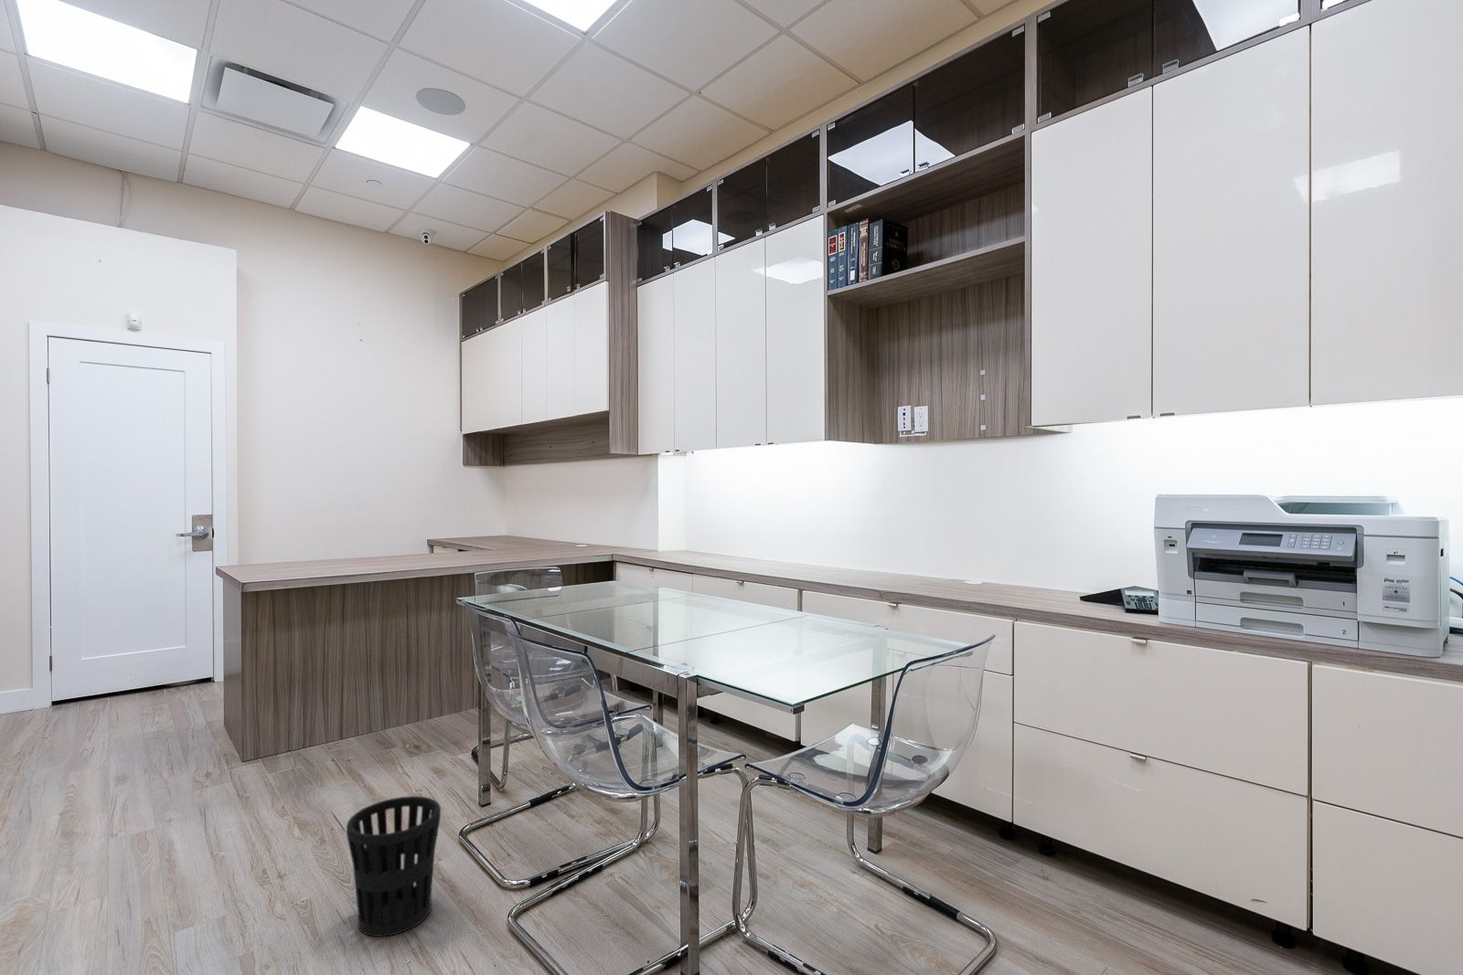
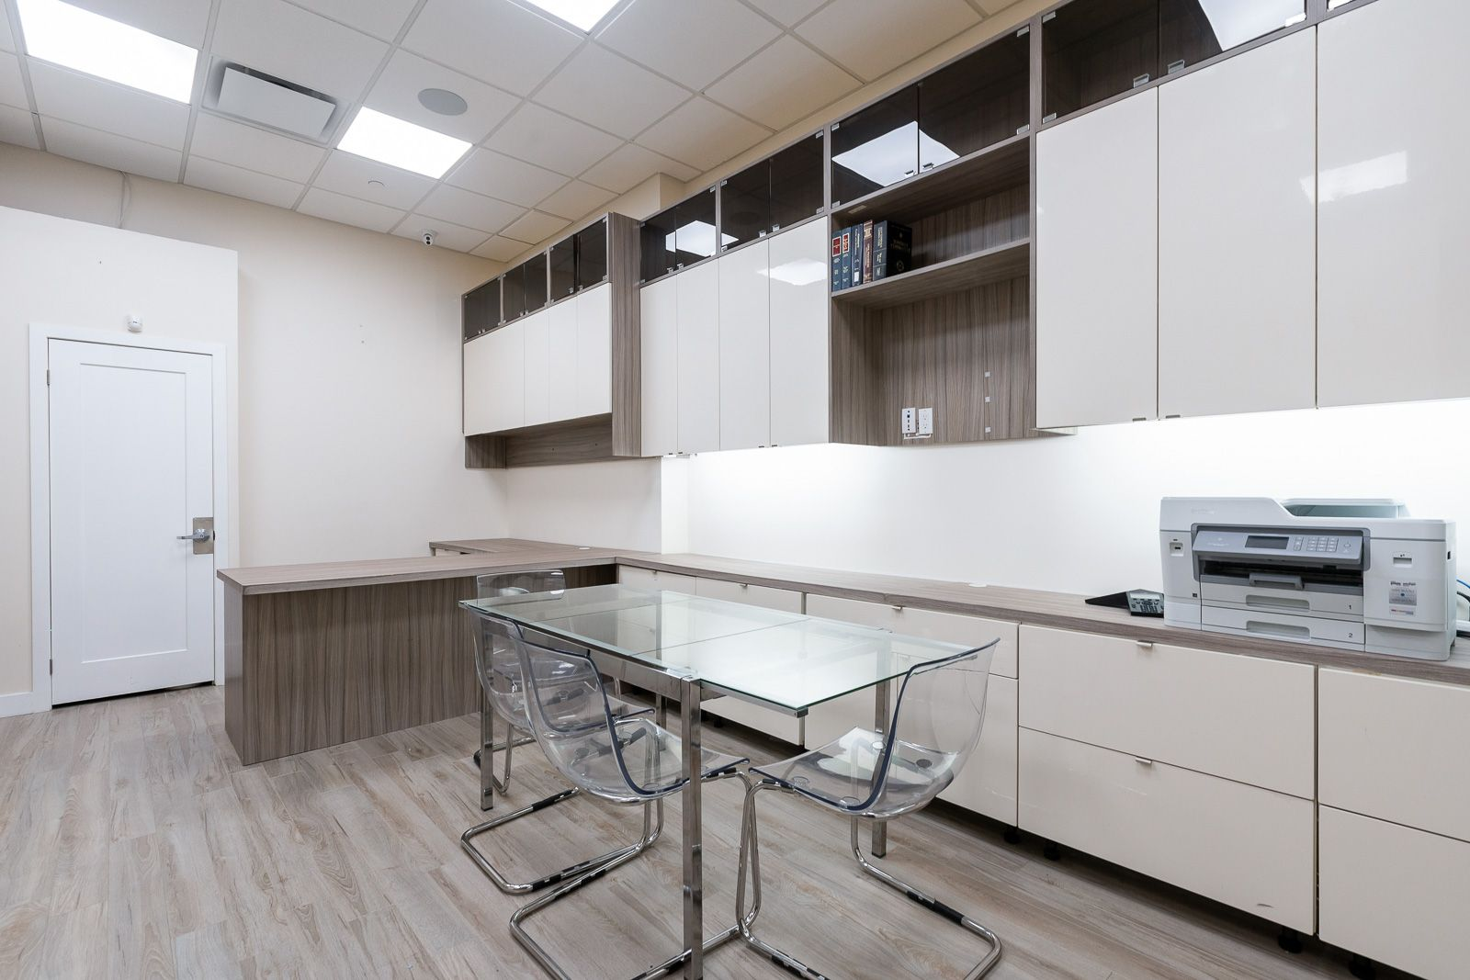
- wastebasket (395, 864)
